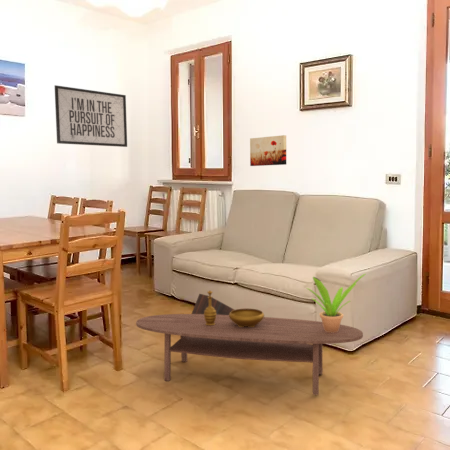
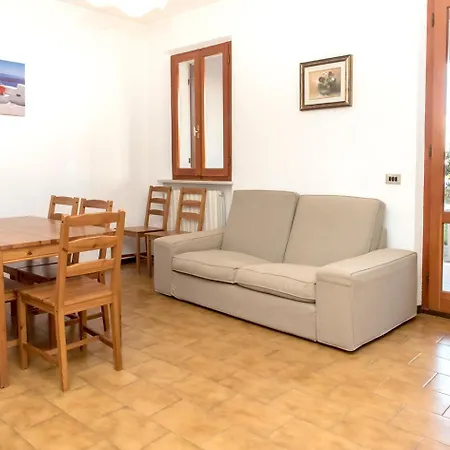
- coffee table (244, 351)
- mirror (93, 118)
- wall art (267, 151)
- potted plant (329, 300)
- speaker (215, 309)
- decorative bowl (233, 310)
